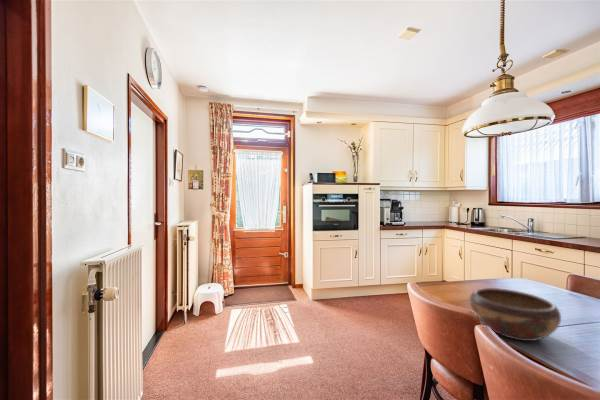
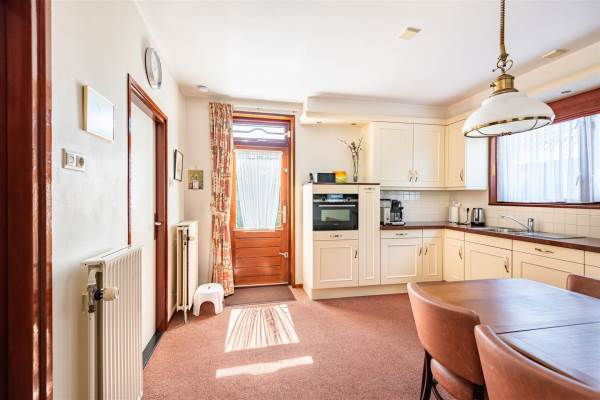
- decorative bowl (511, 314)
